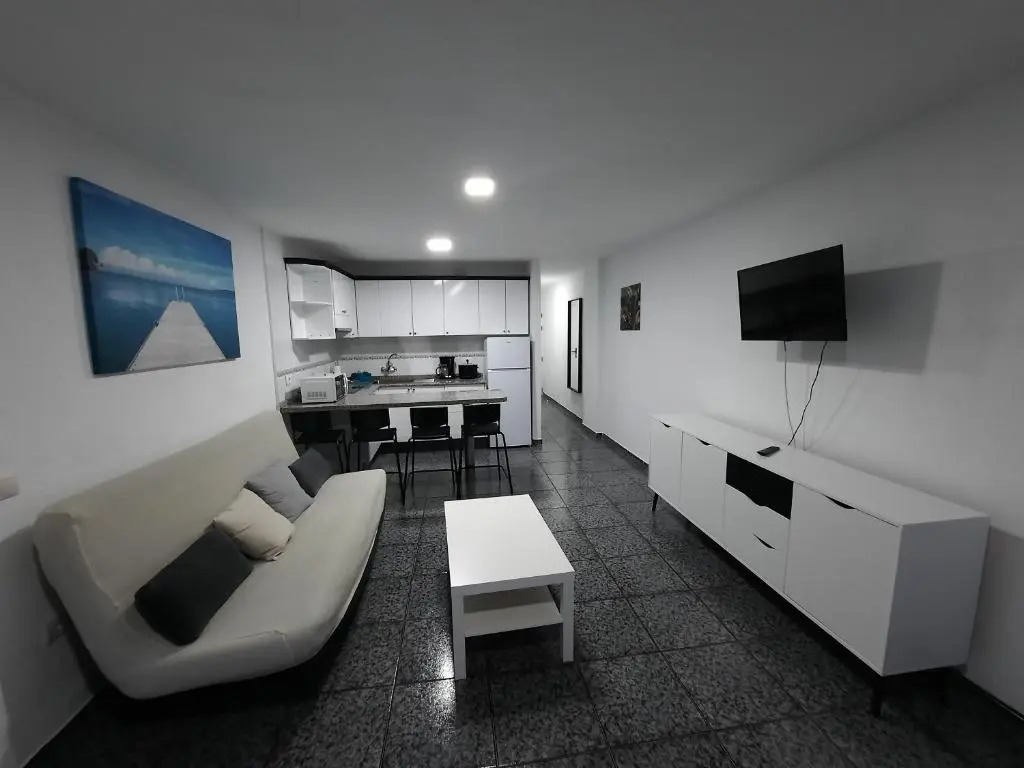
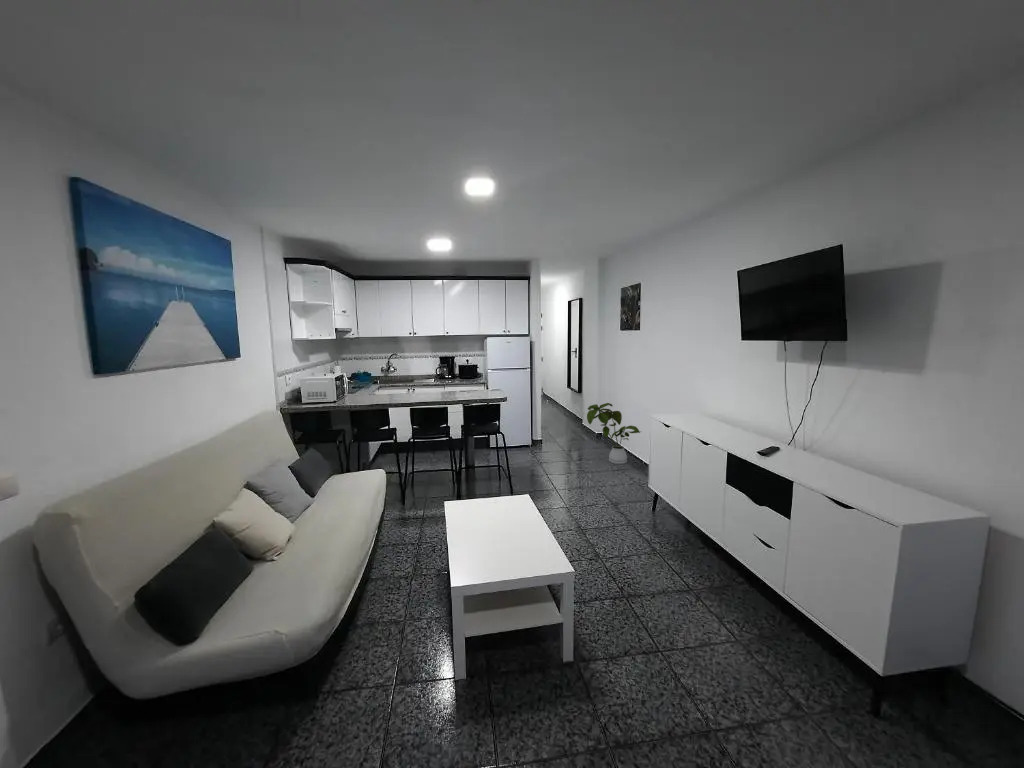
+ house plant (609, 434)
